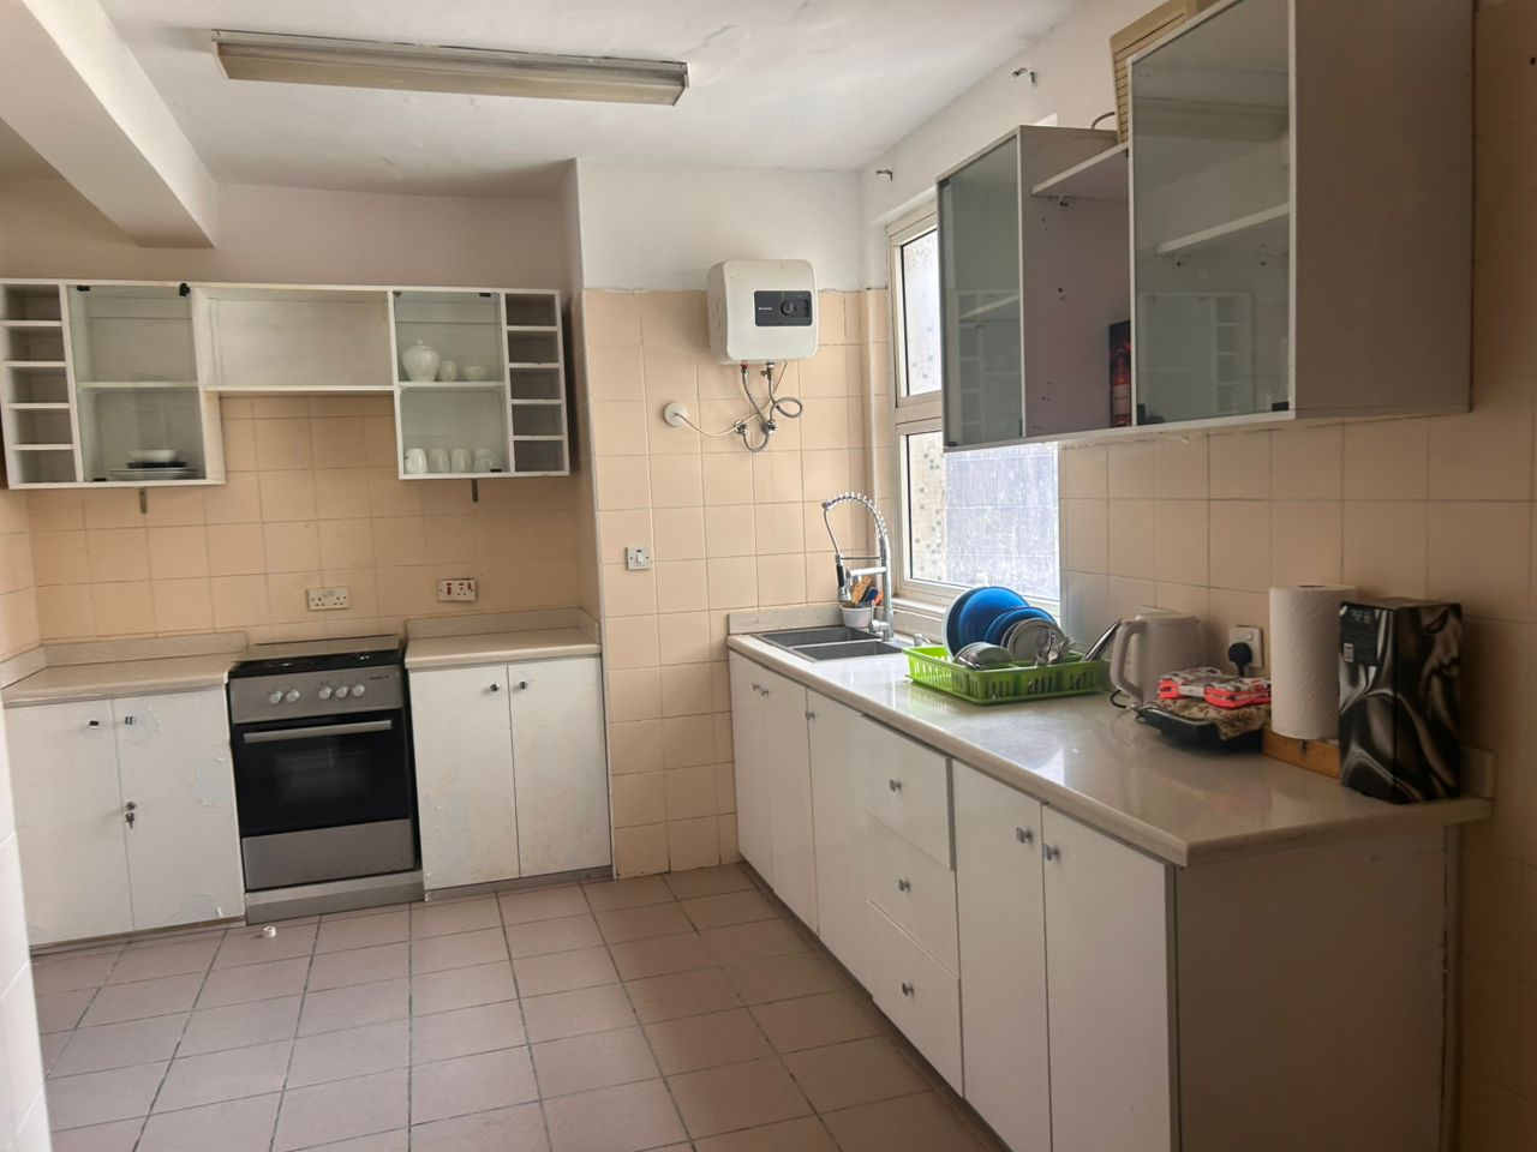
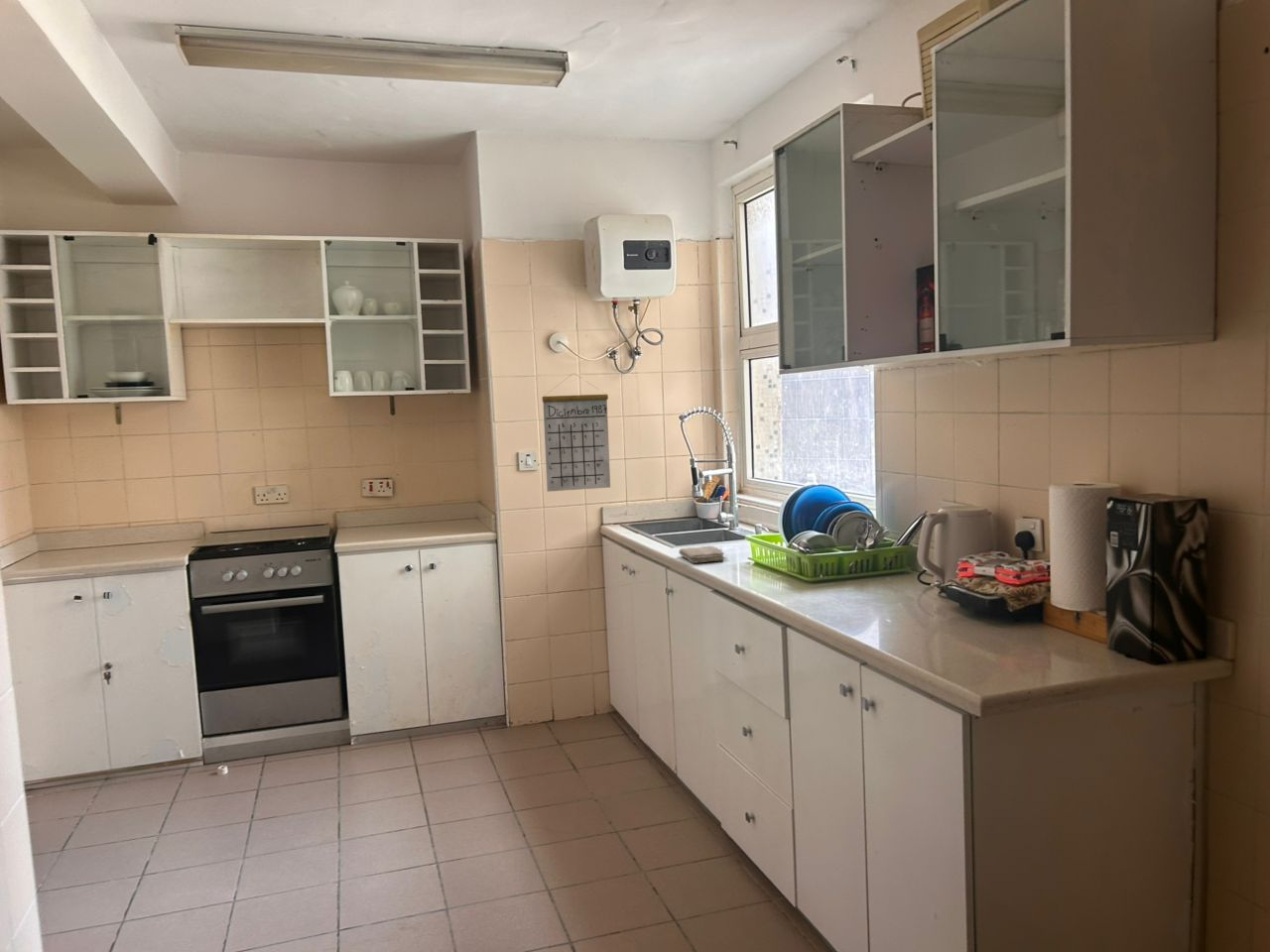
+ calendar (576, 431)
+ washcloth (701, 553)
